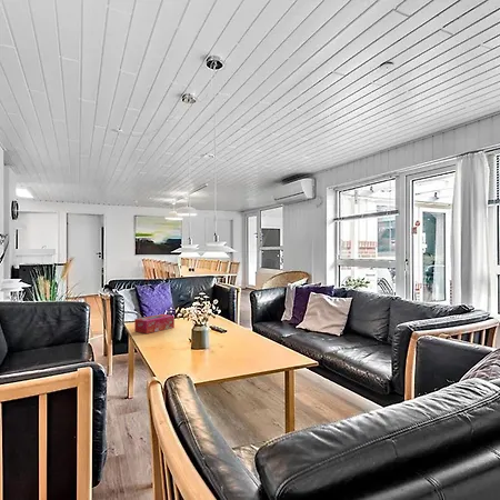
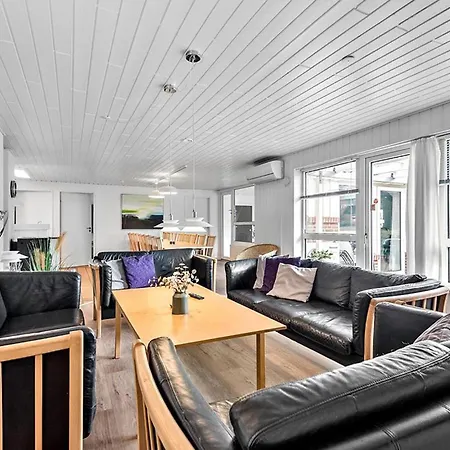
- tissue box (154, 323)
